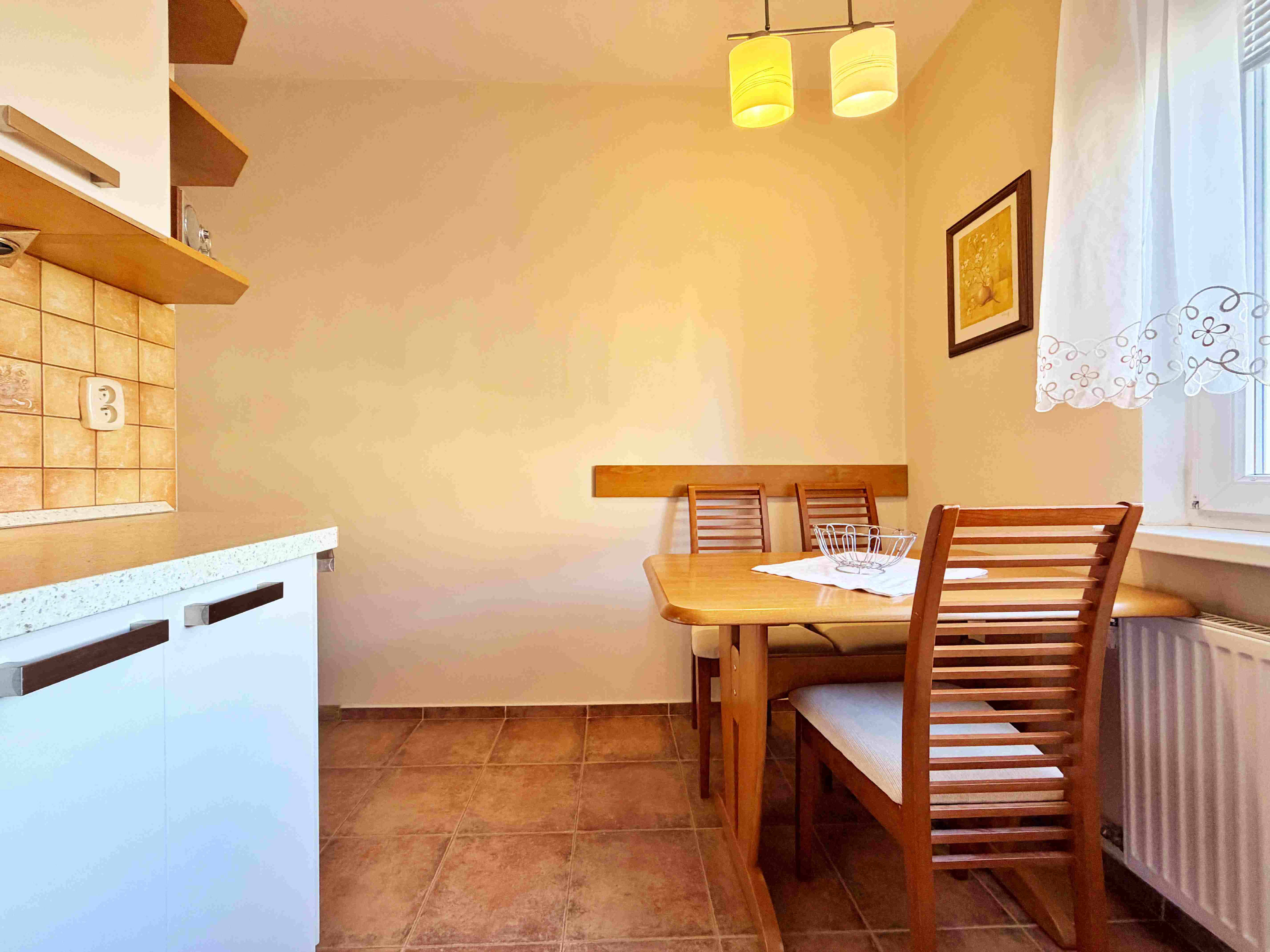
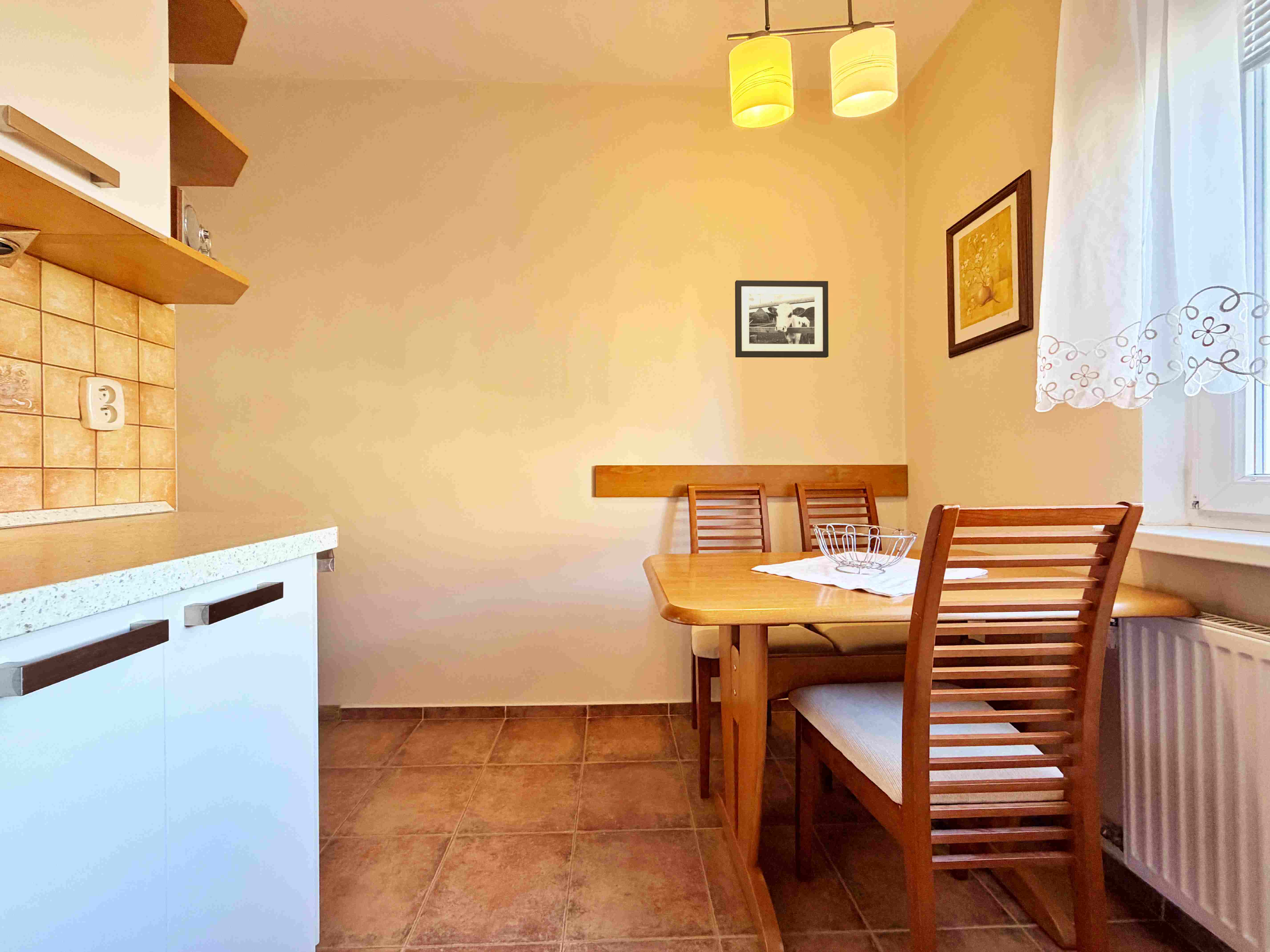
+ picture frame (782, 319)
